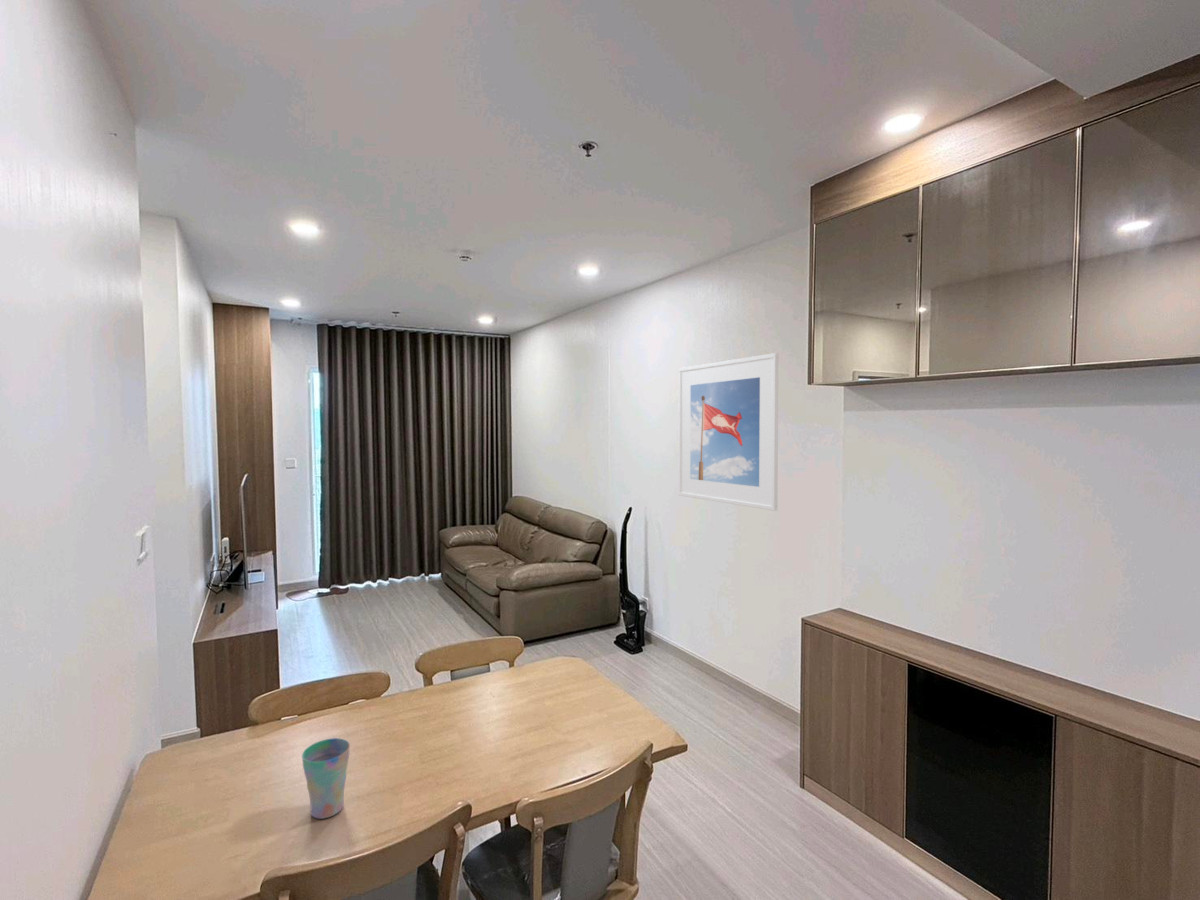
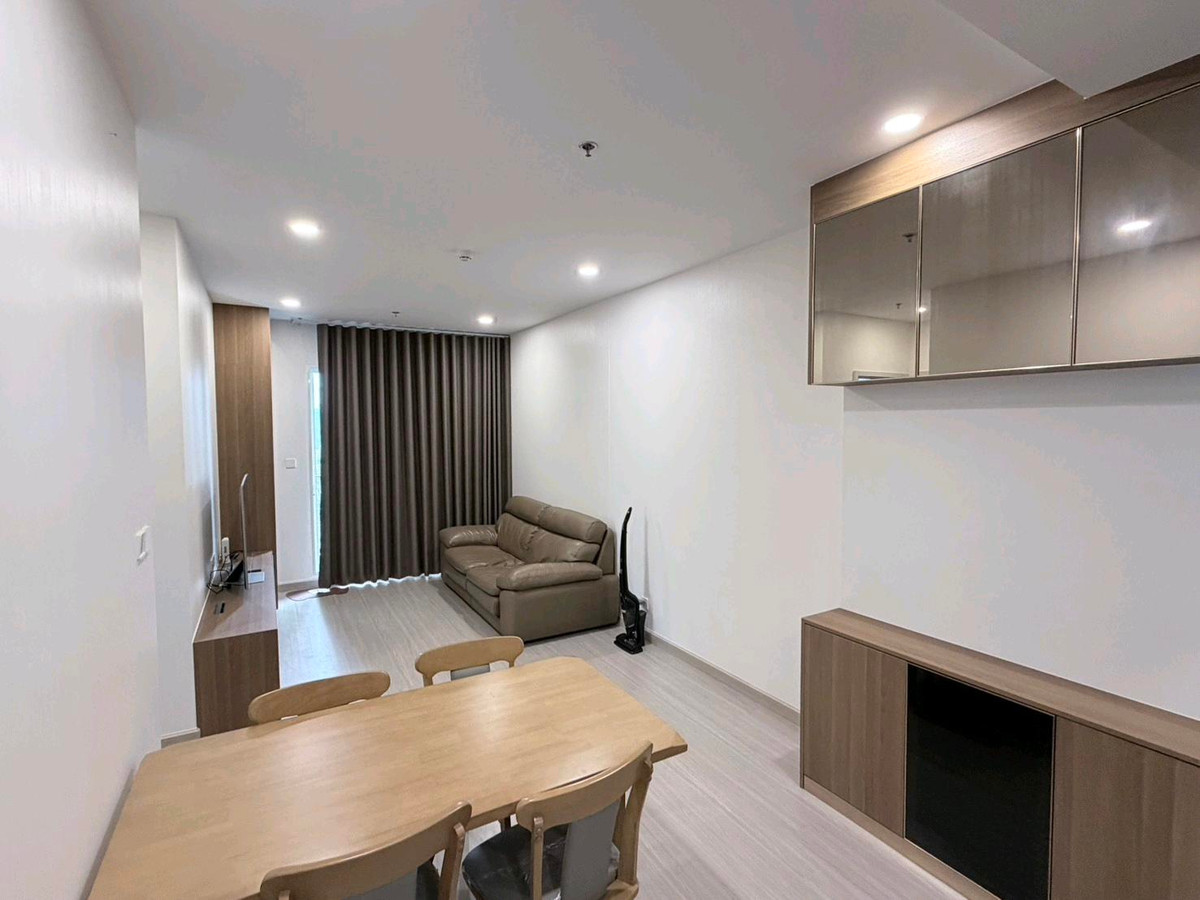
- cup (326, 779)
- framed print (722, 432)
